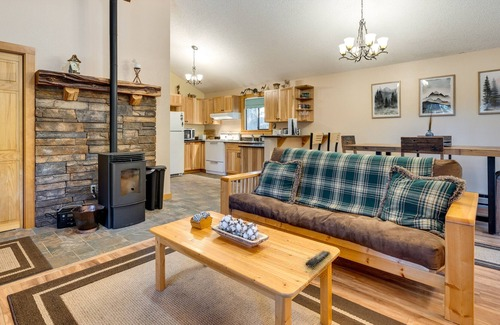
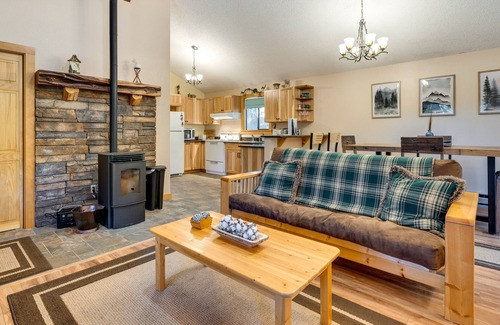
- remote control (318, 258)
